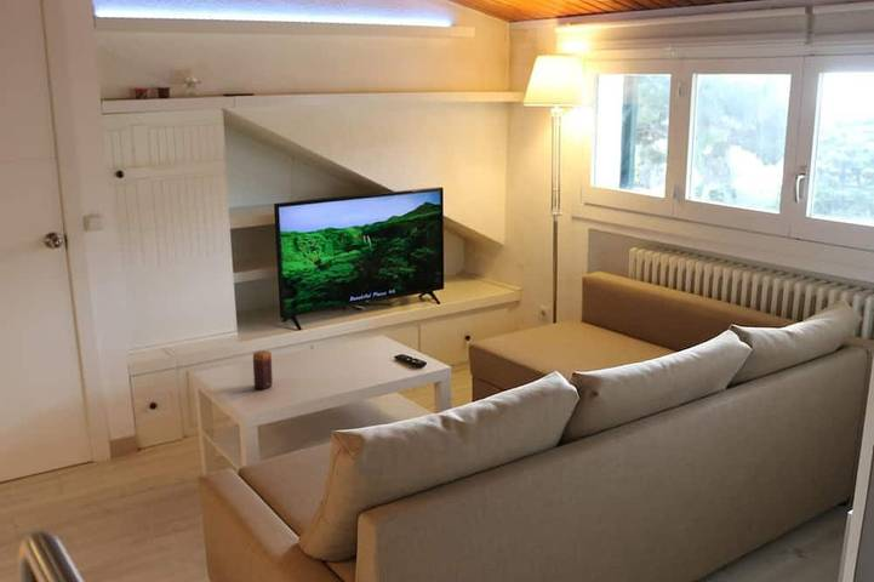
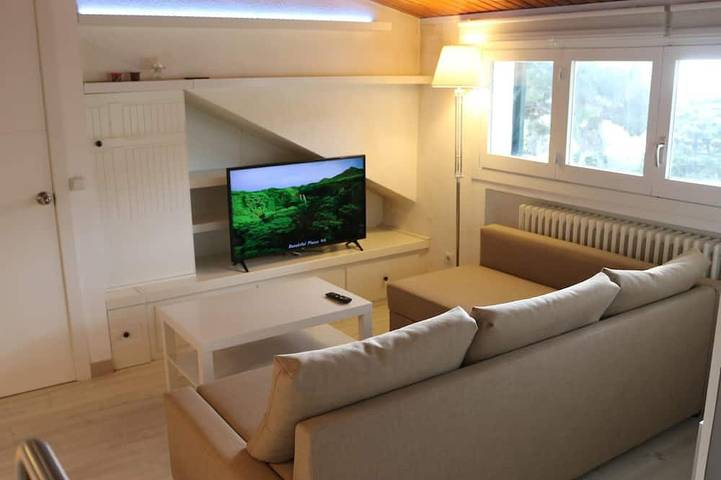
- candle (262, 369)
